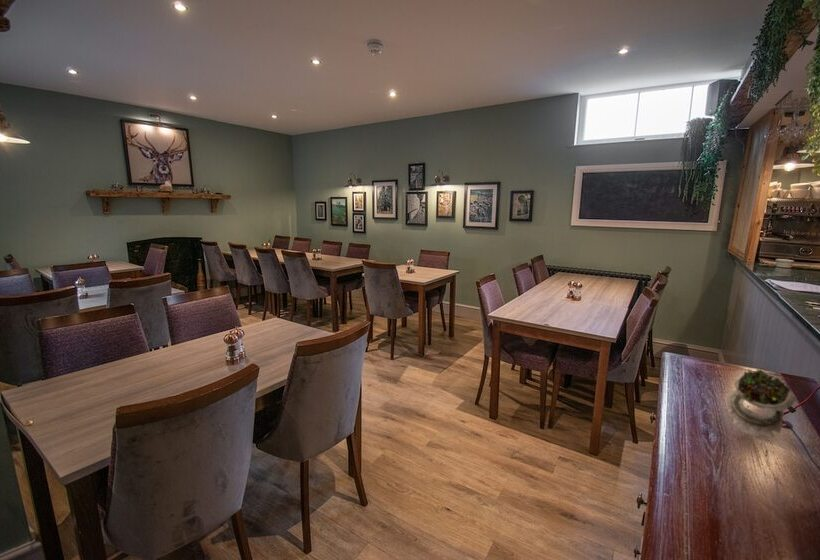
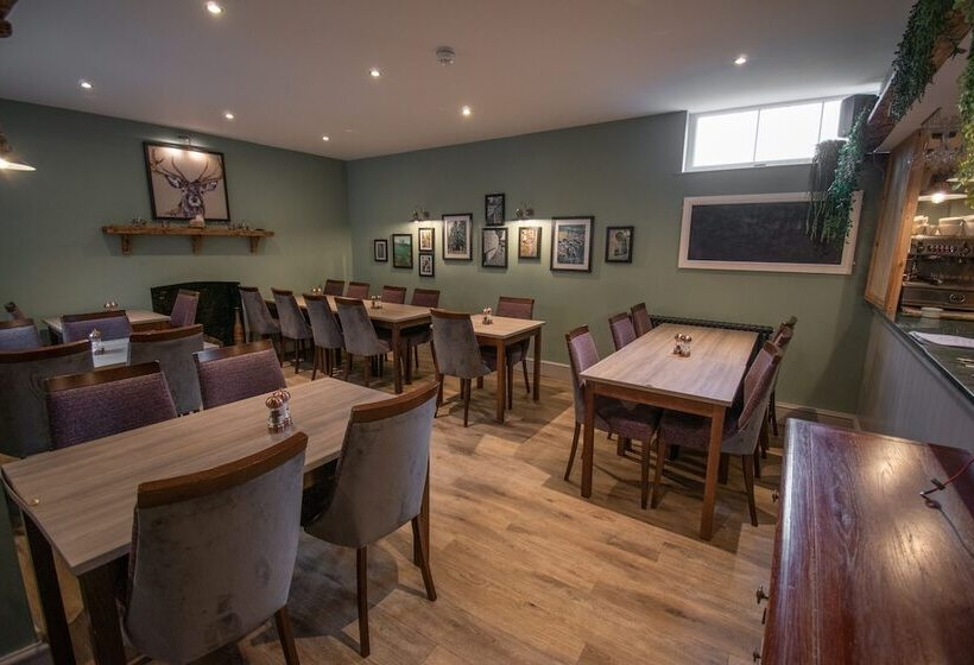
- succulent plant (757, 400)
